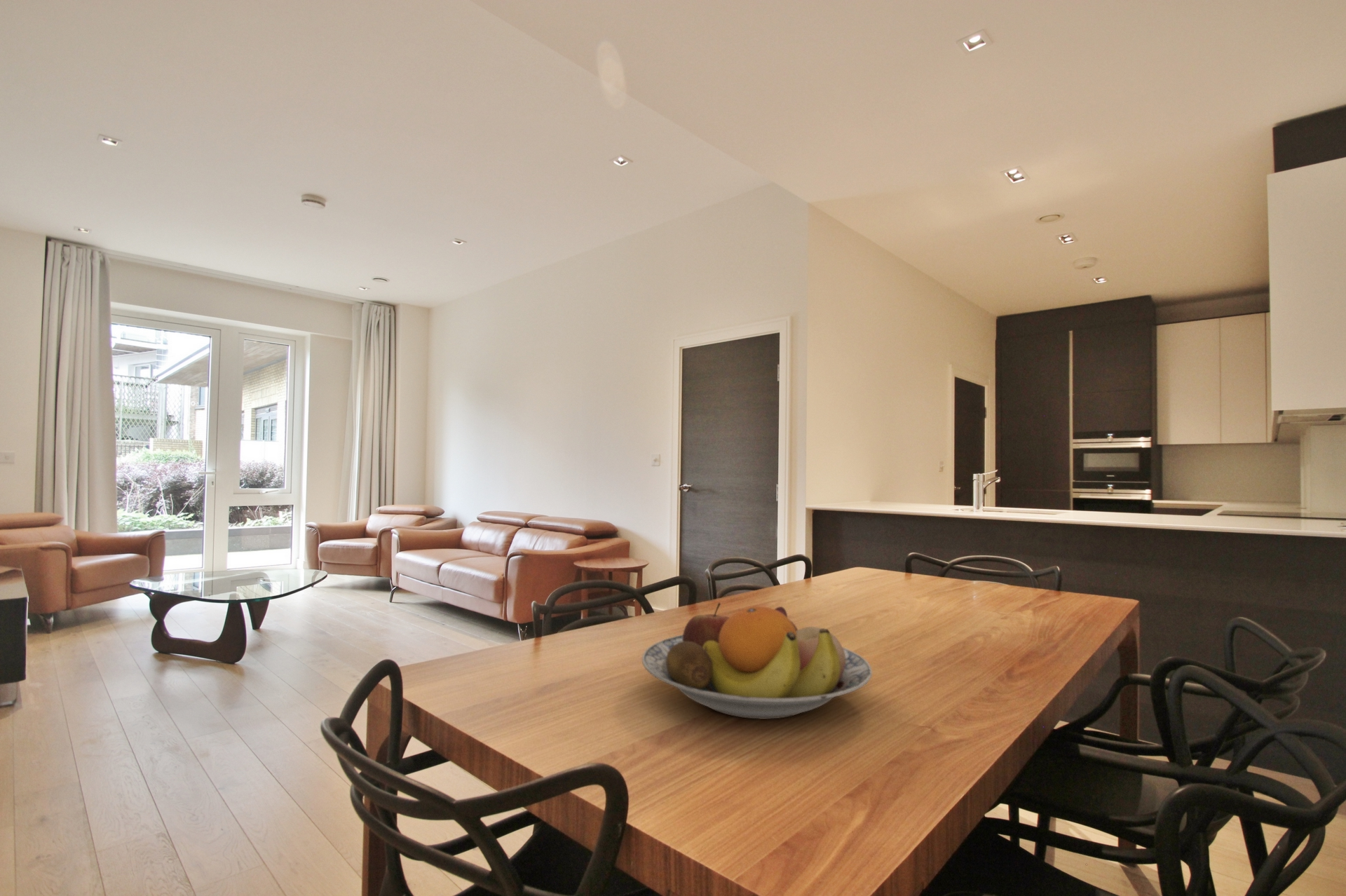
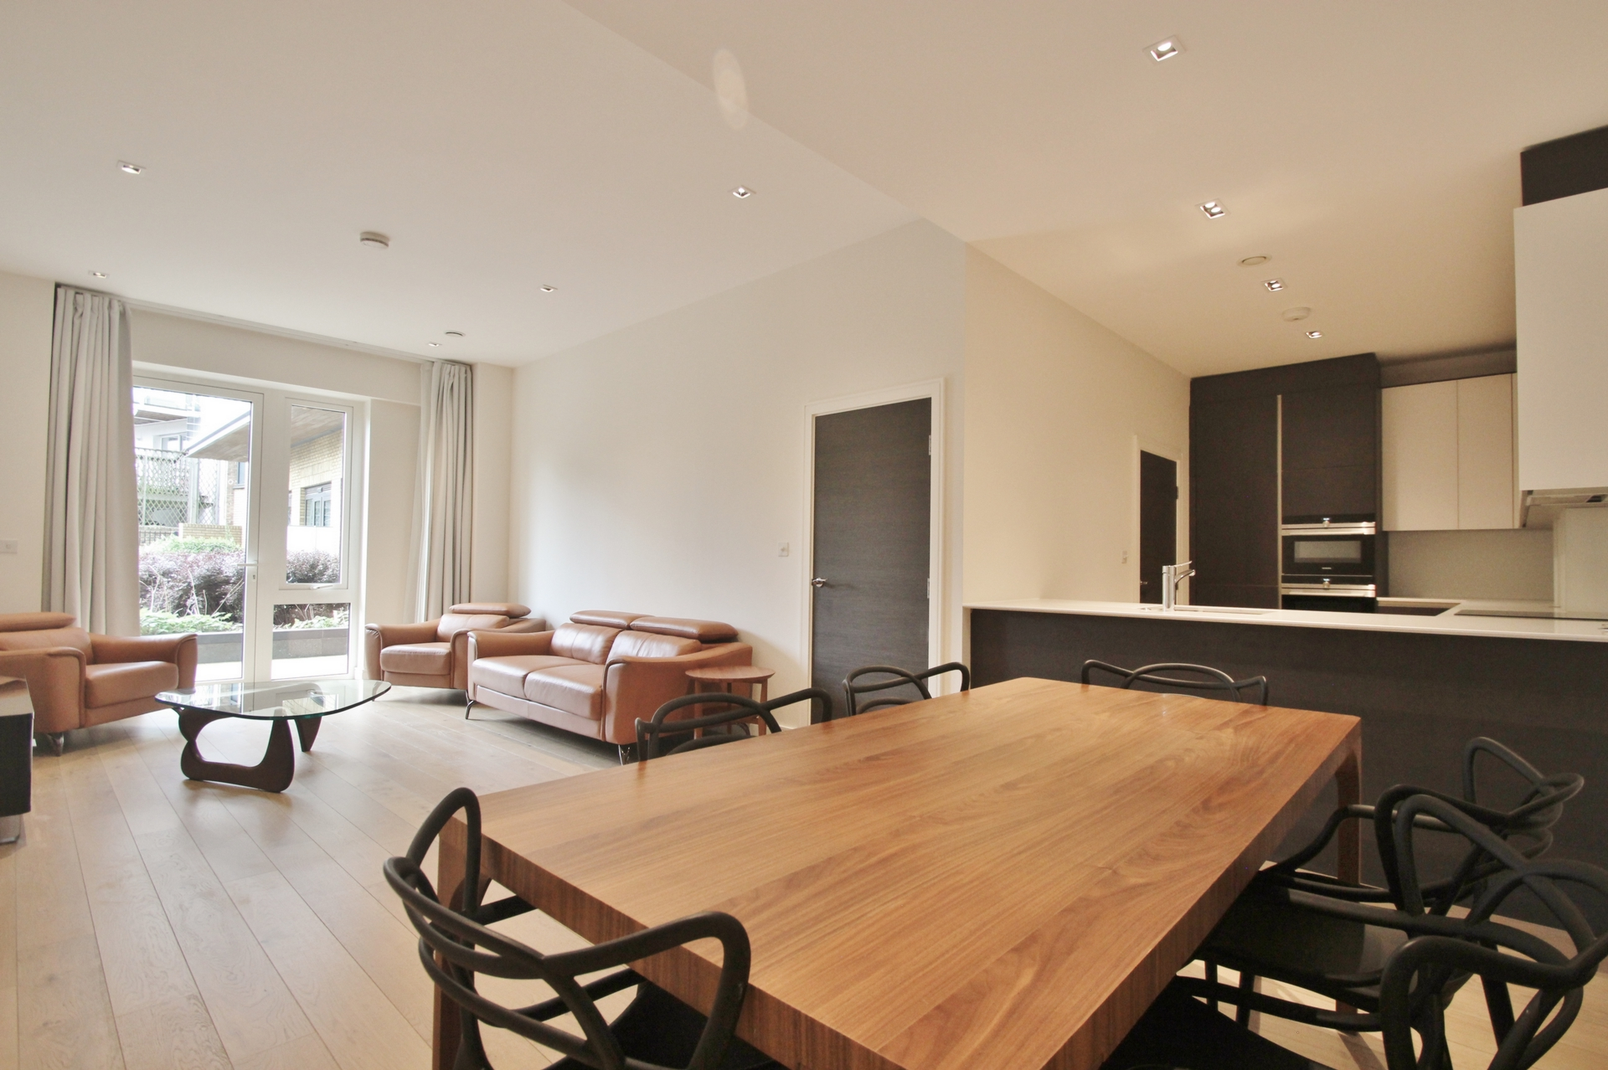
- fruit bowl (754, 649)
